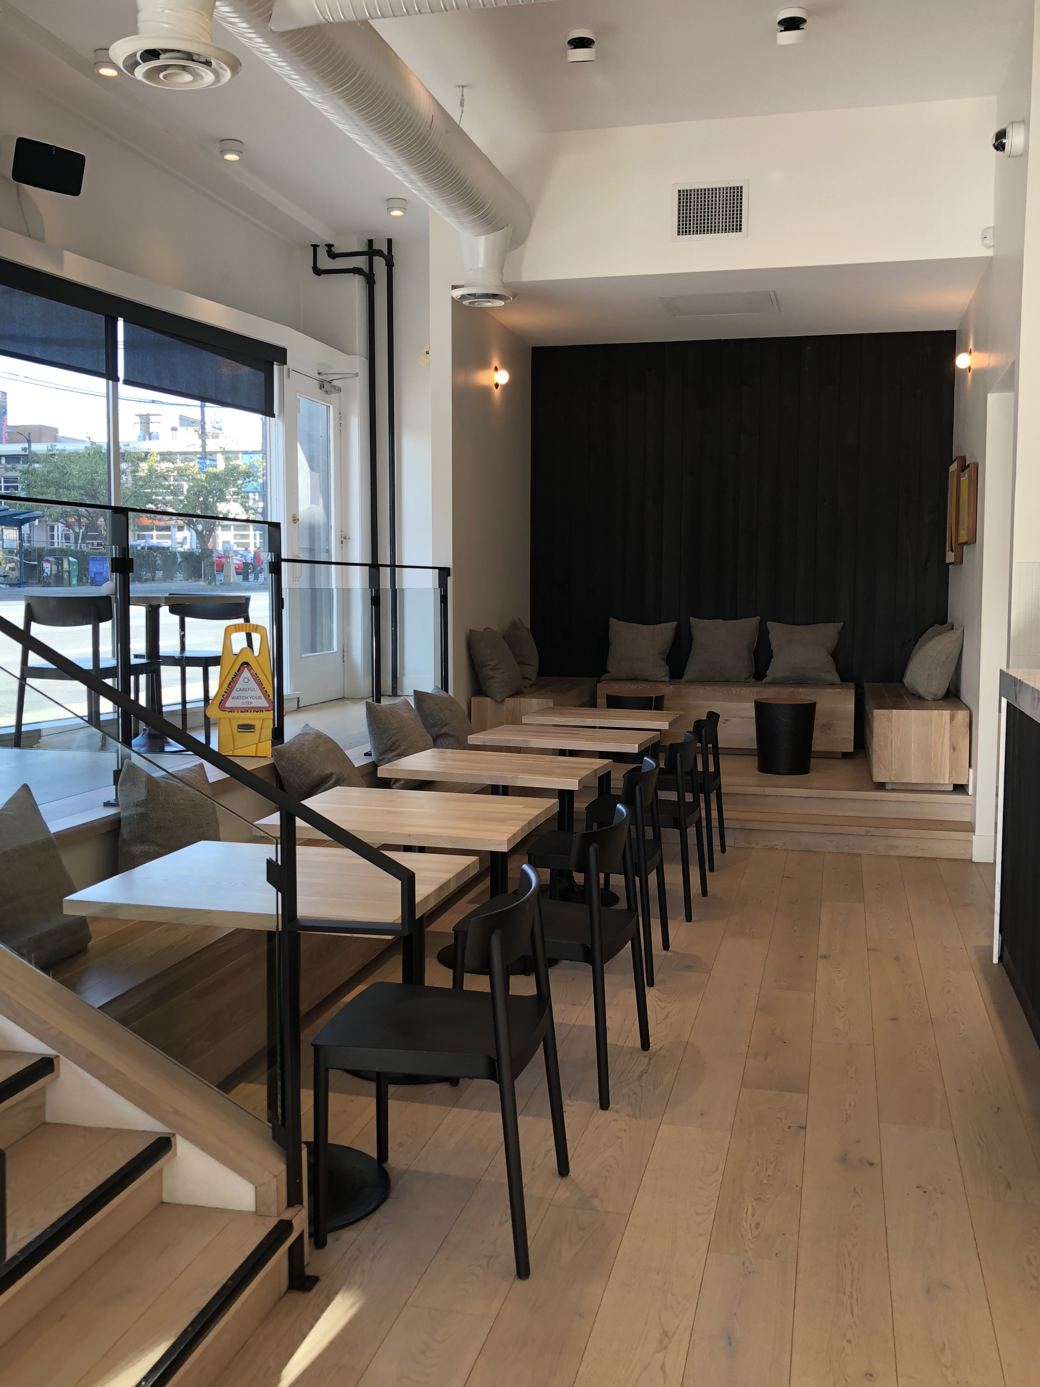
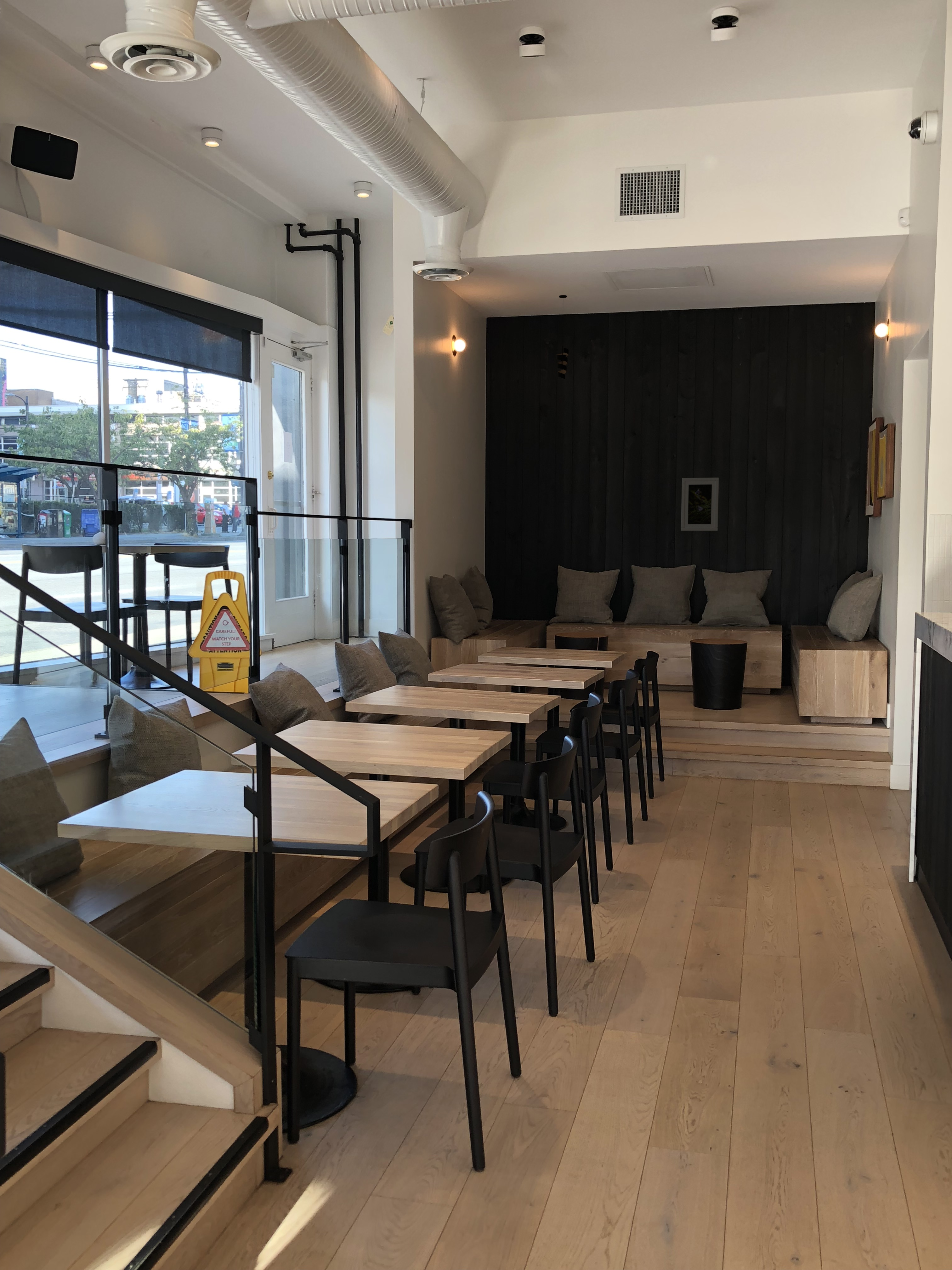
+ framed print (700, 504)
+ pendant light (563, 338)
